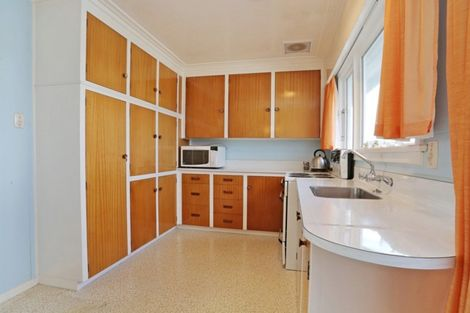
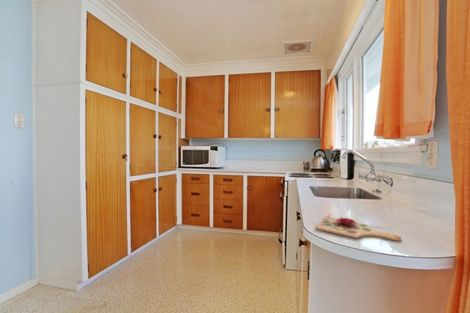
+ cutting board (357, 226)
